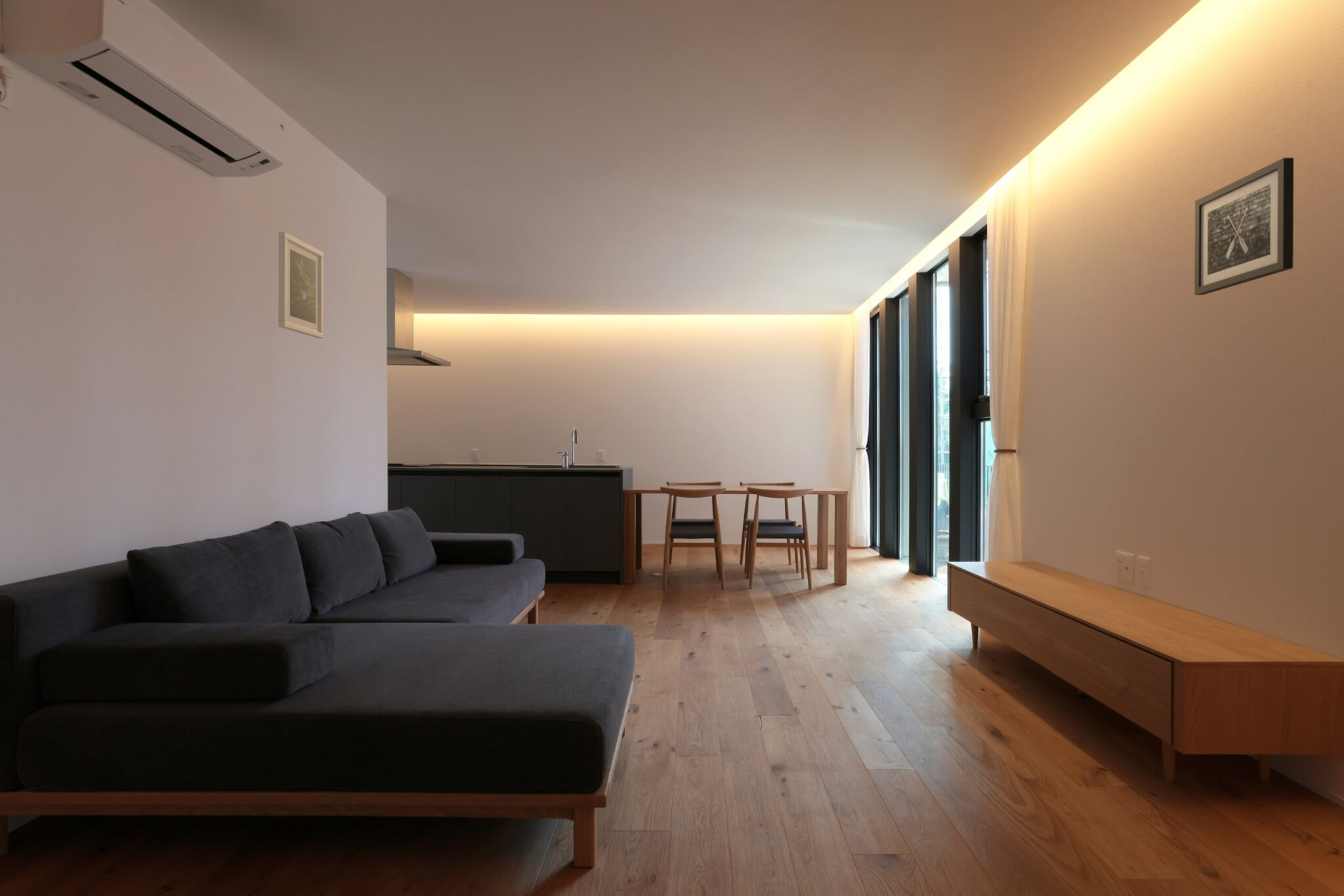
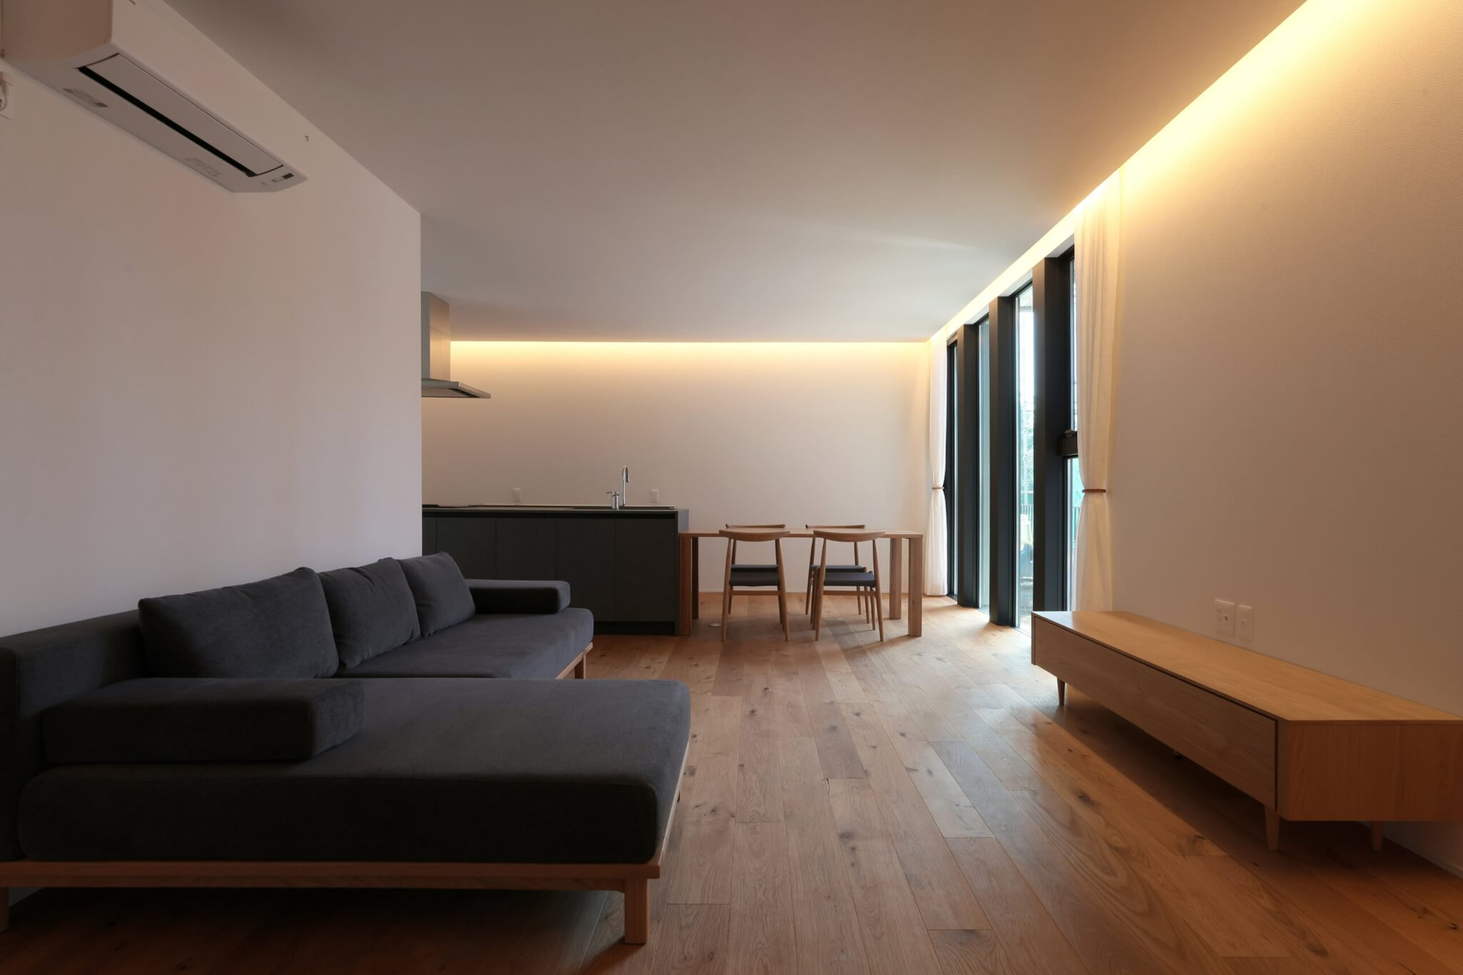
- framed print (302, 287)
- wall art (1240, 232)
